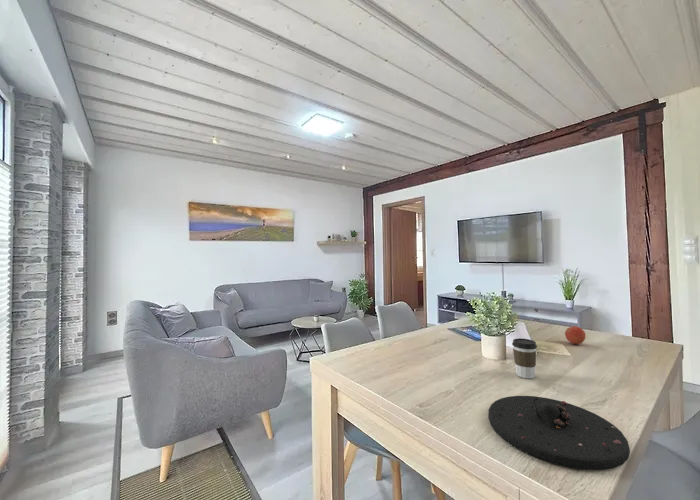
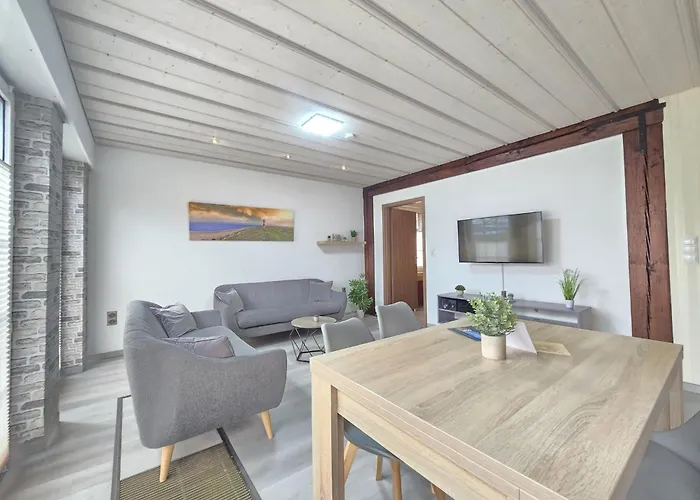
- plate (550, 417)
- fruit (575, 335)
- coffee cup (524, 358)
